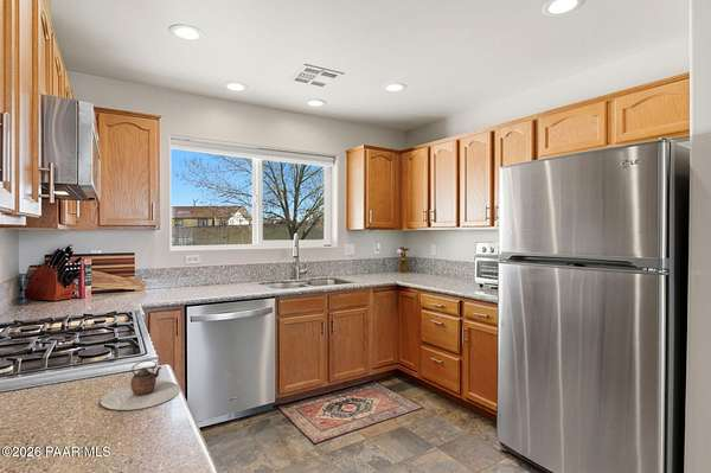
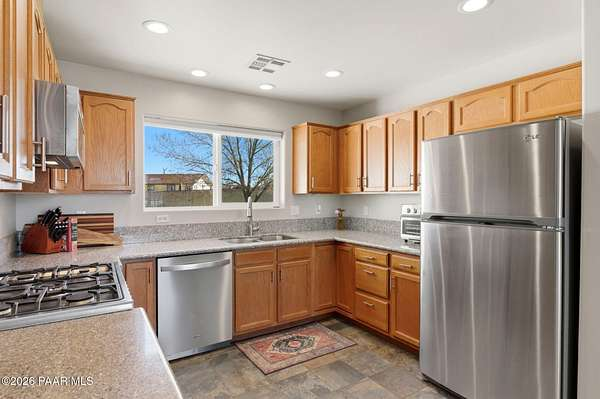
- teapot (141, 378)
